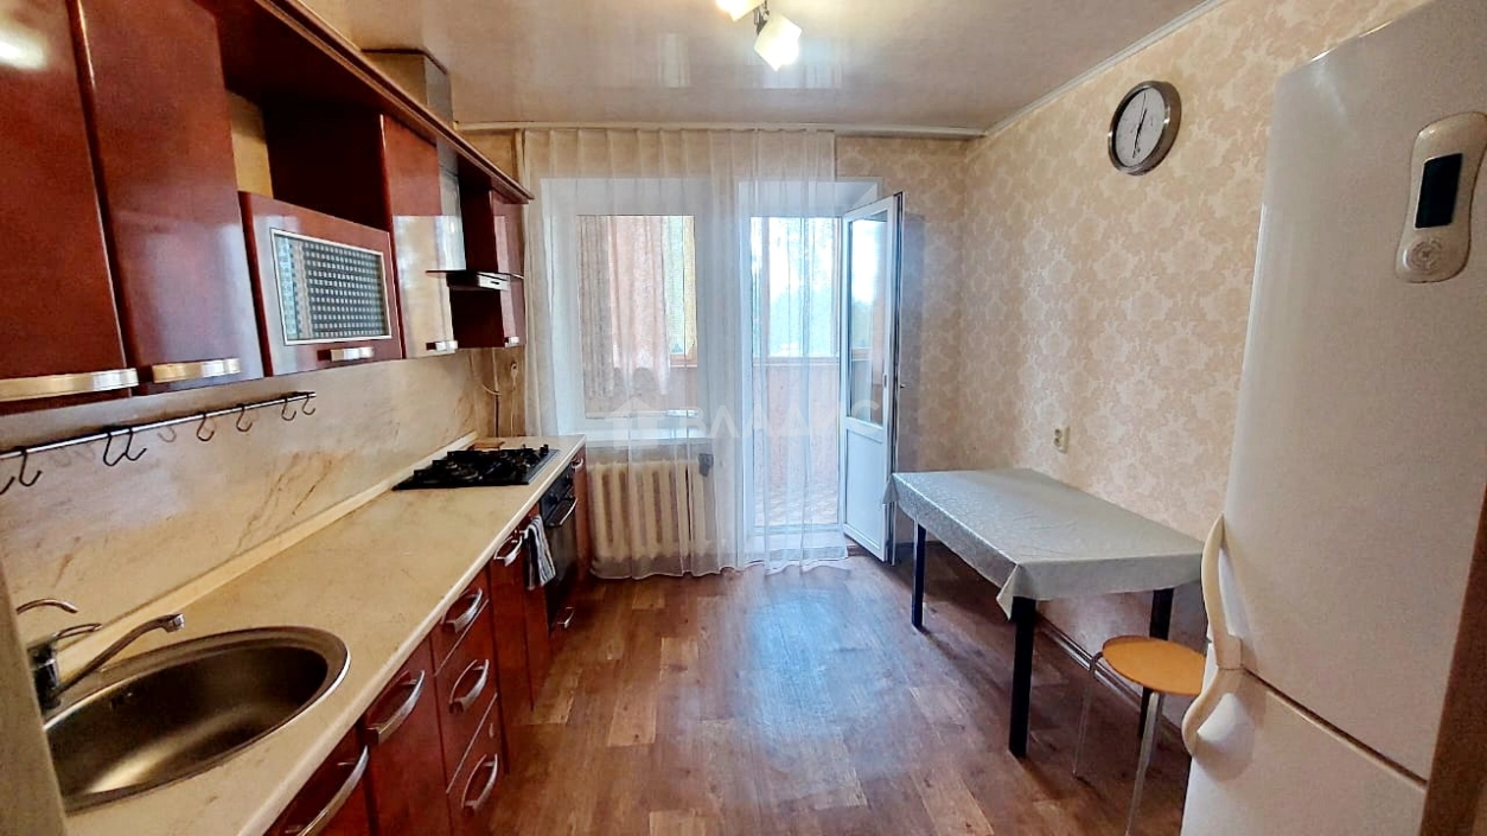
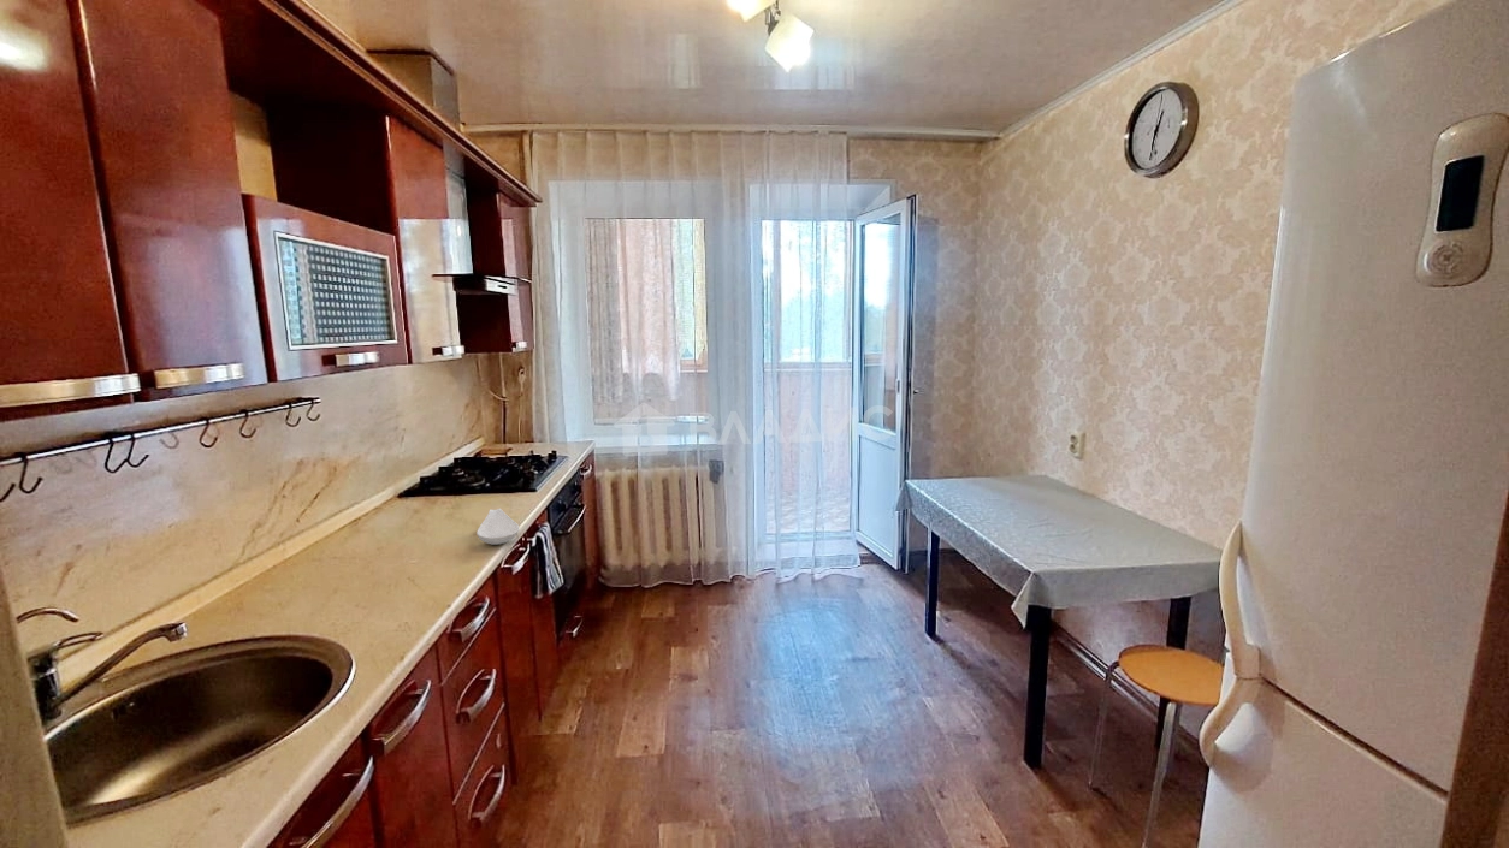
+ spoon rest (496, 524)
